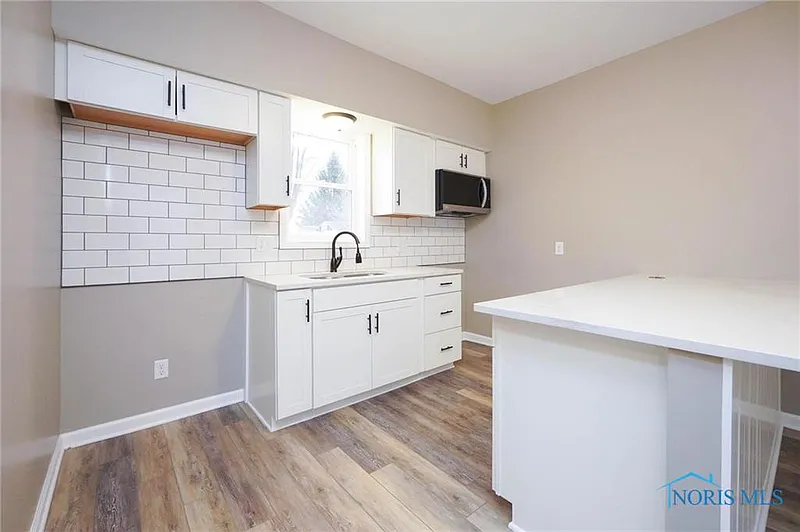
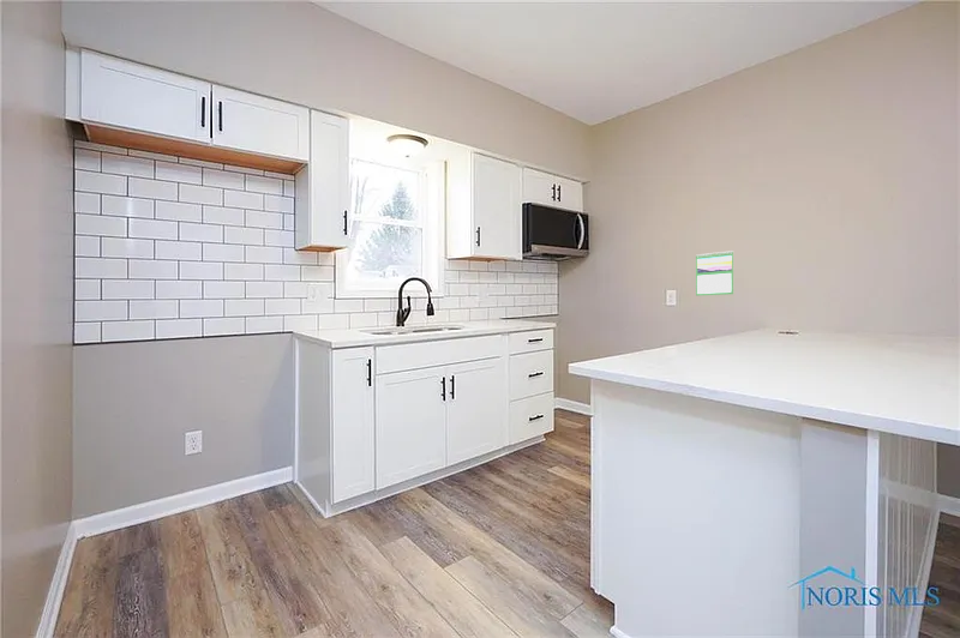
+ calendar (714, 273)
